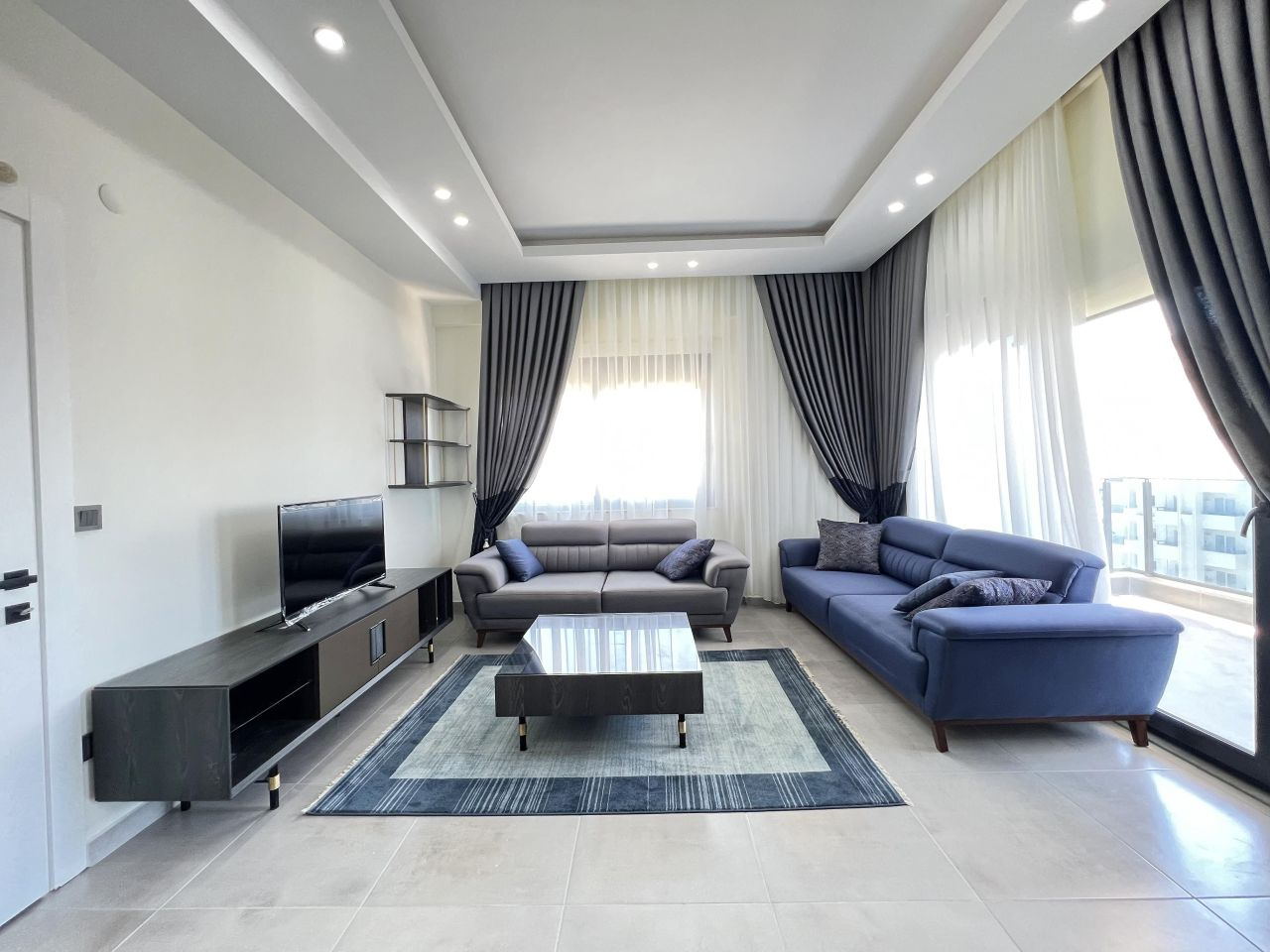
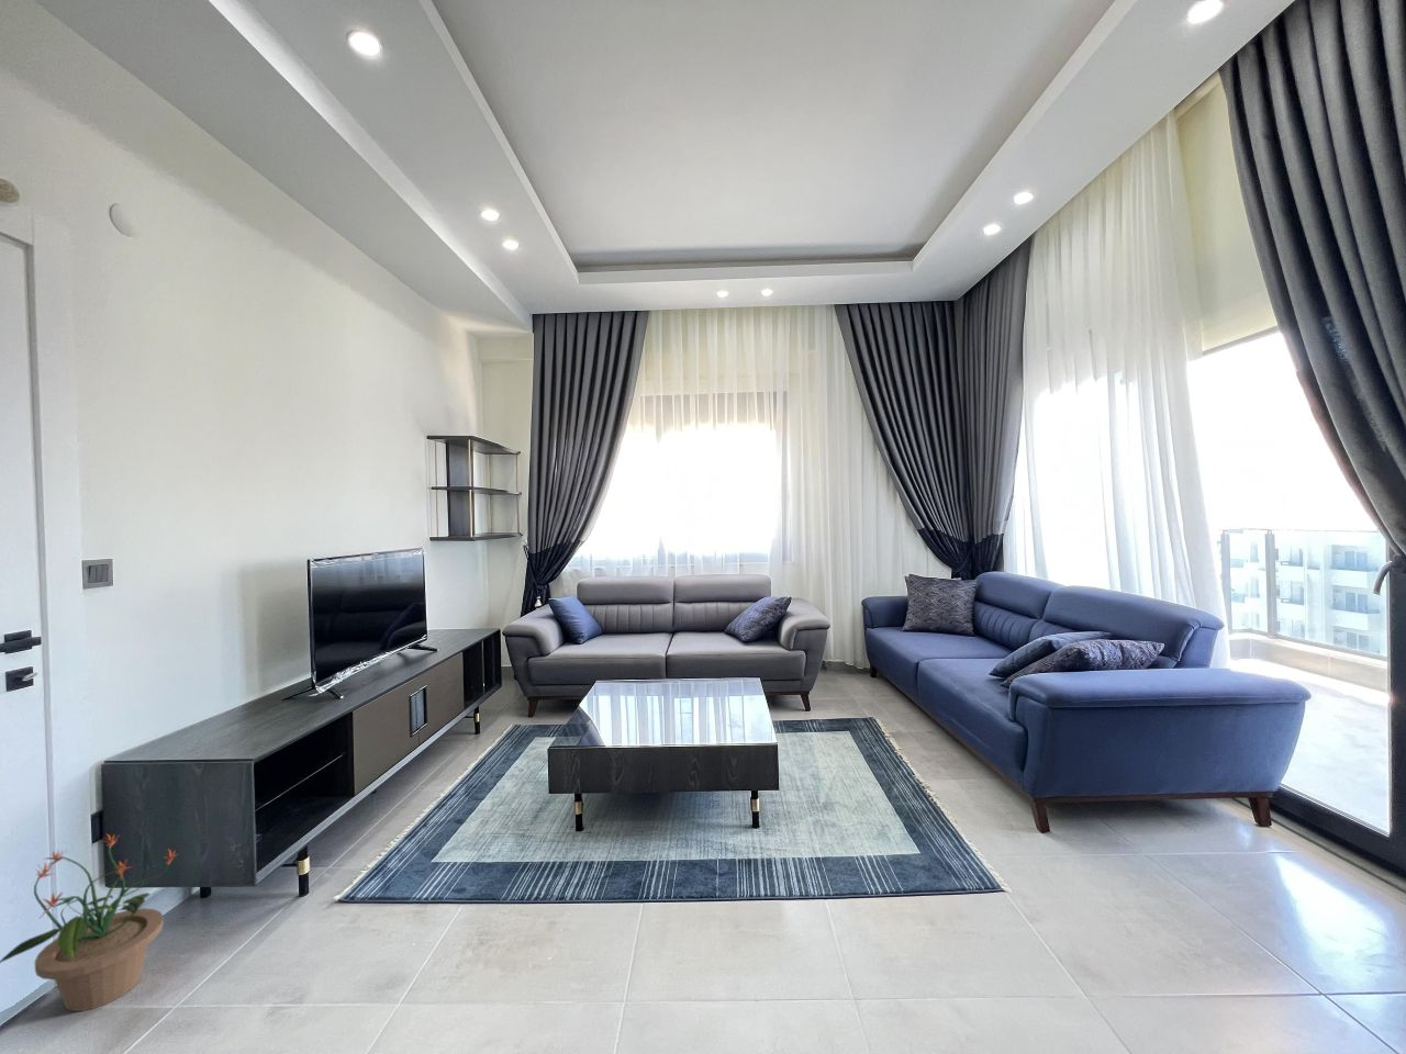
+ potted plant (91, 920)
